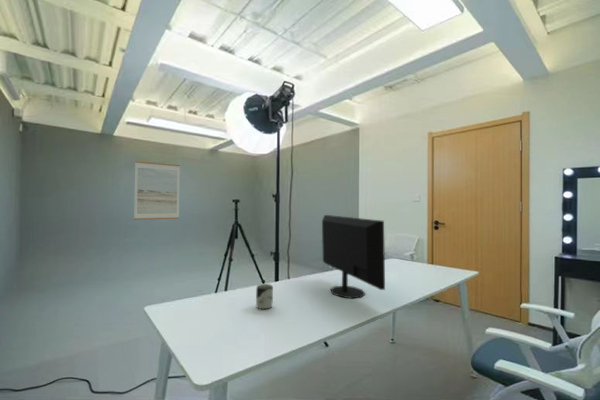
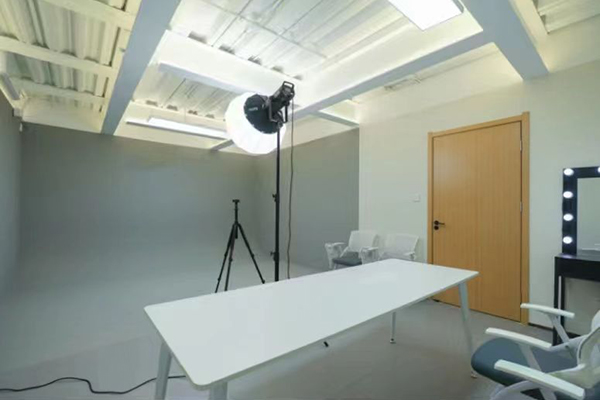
- computer monitor (347, 254)
- cup (263, 297)
- wall art (158, 191)
